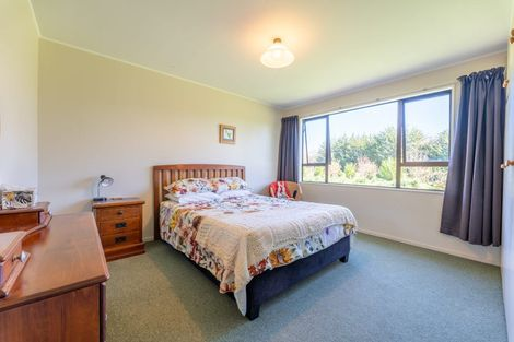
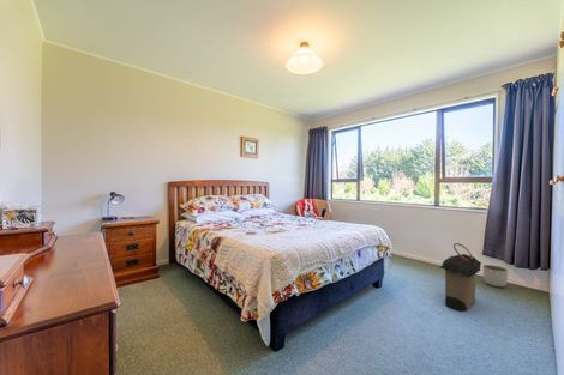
+ planter (494, 276)
+ laundry hamper (461, 274)
